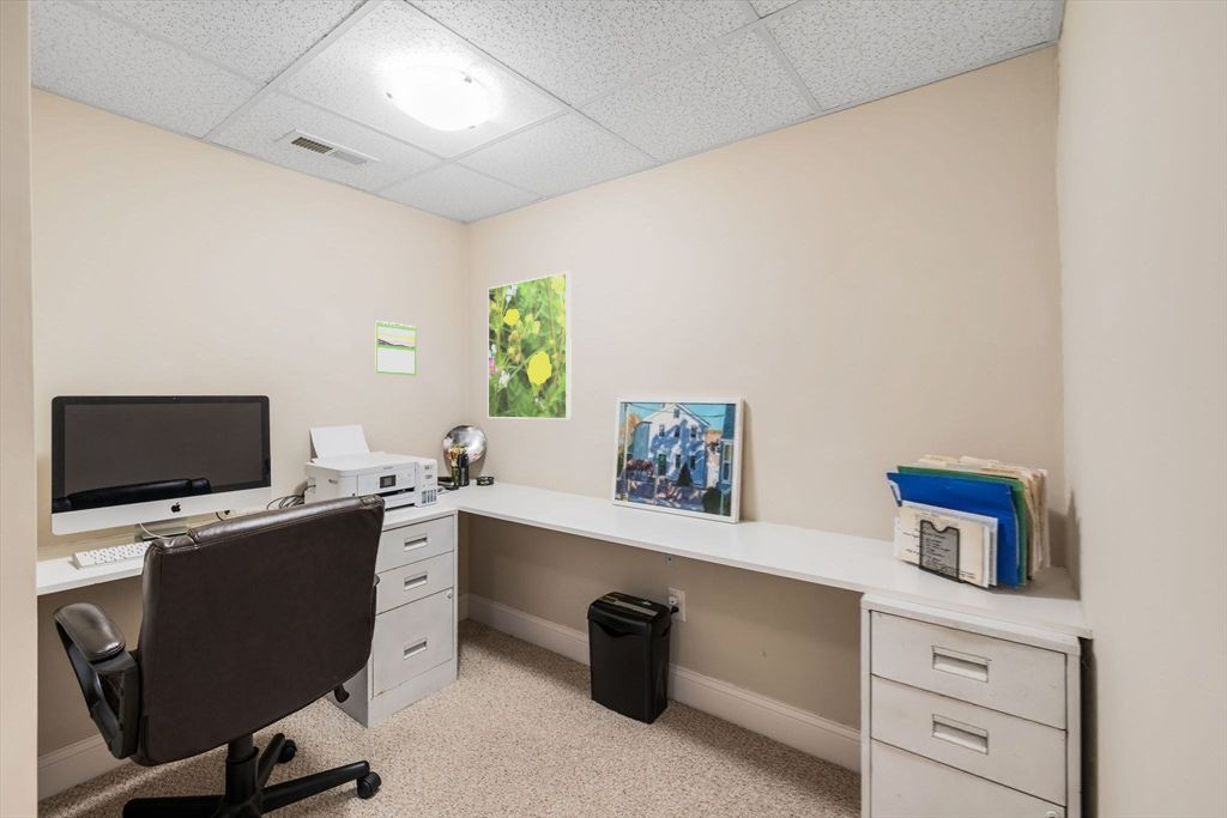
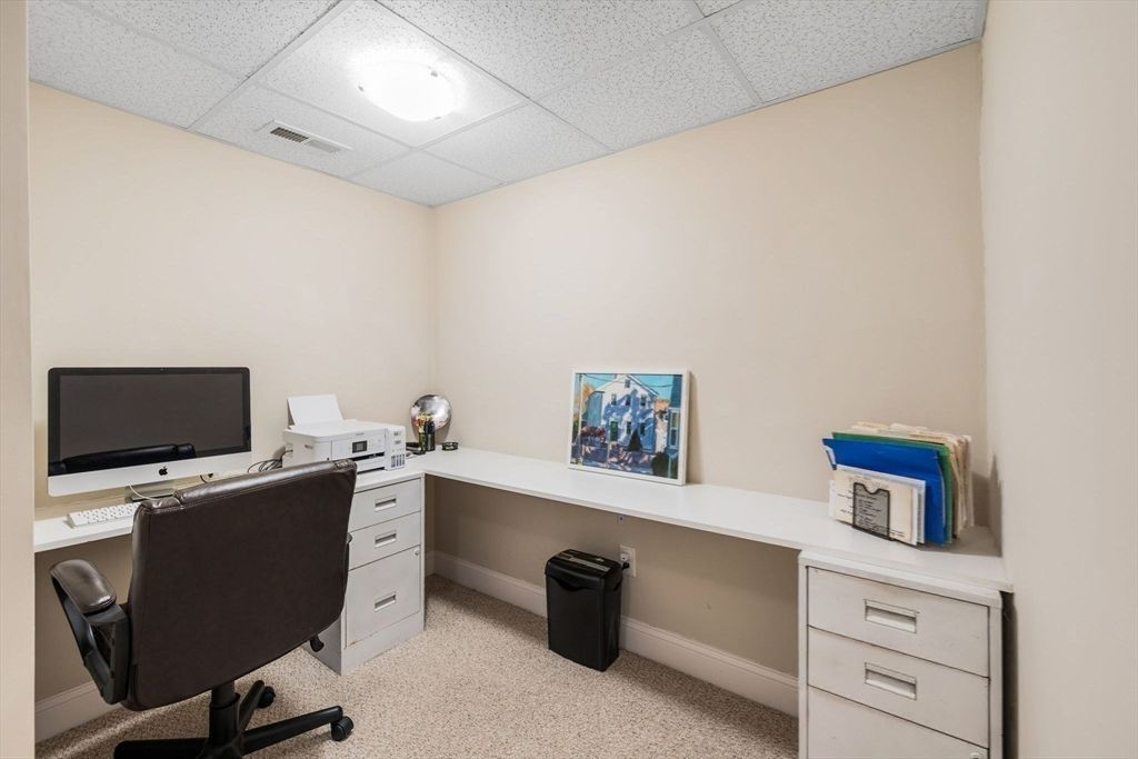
- calendar (395, 347)
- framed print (526, 349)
